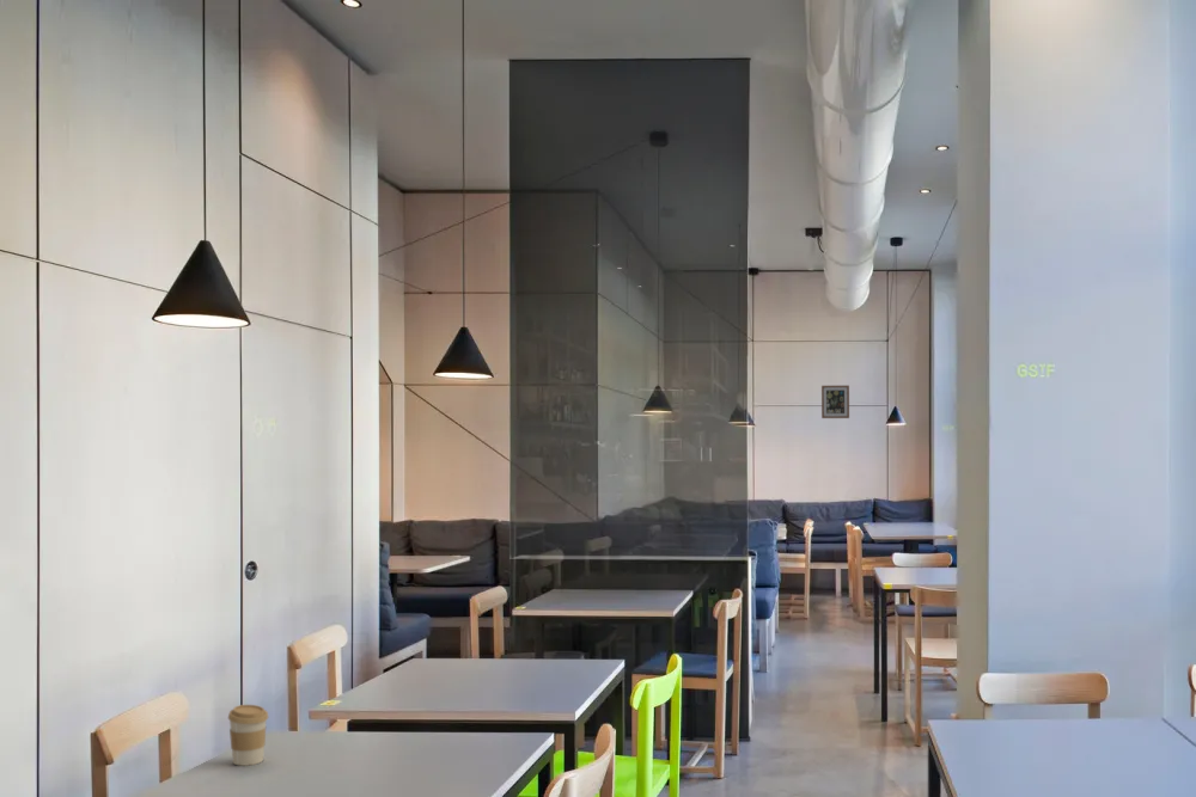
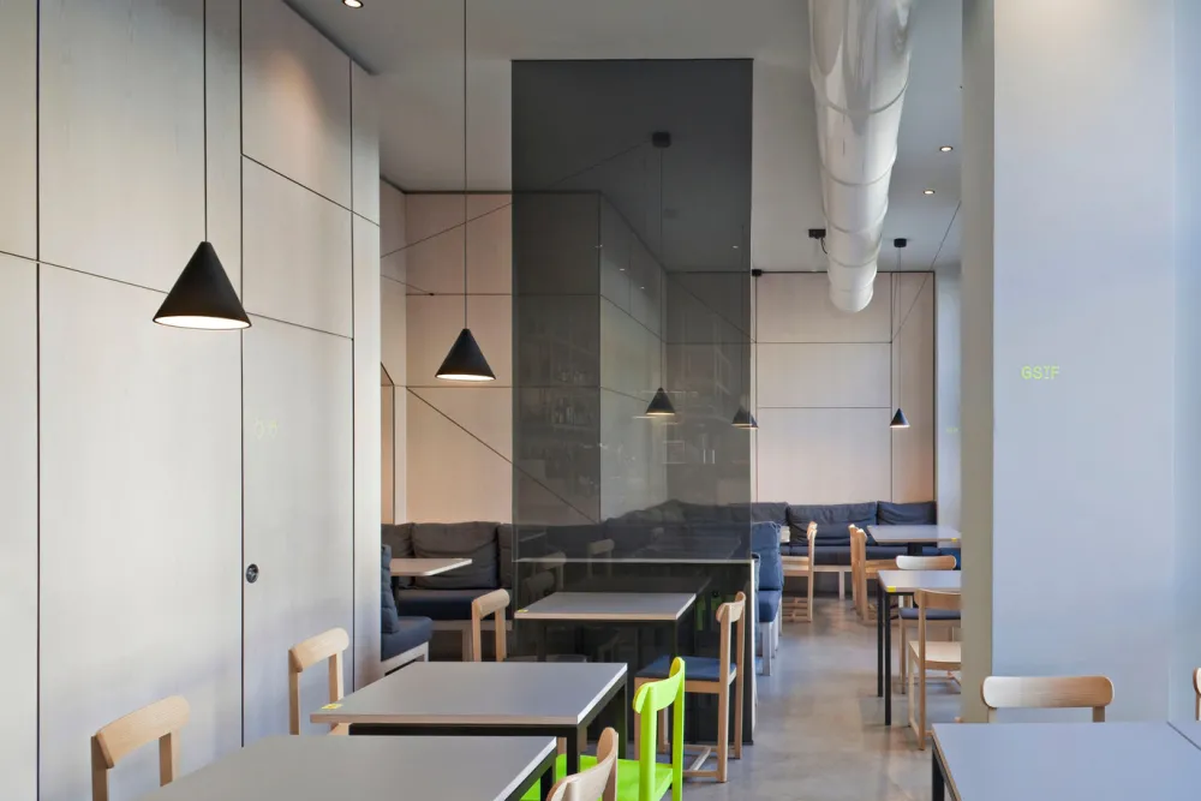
- wall art (835, 401)
- coffee cup (248, 734)
